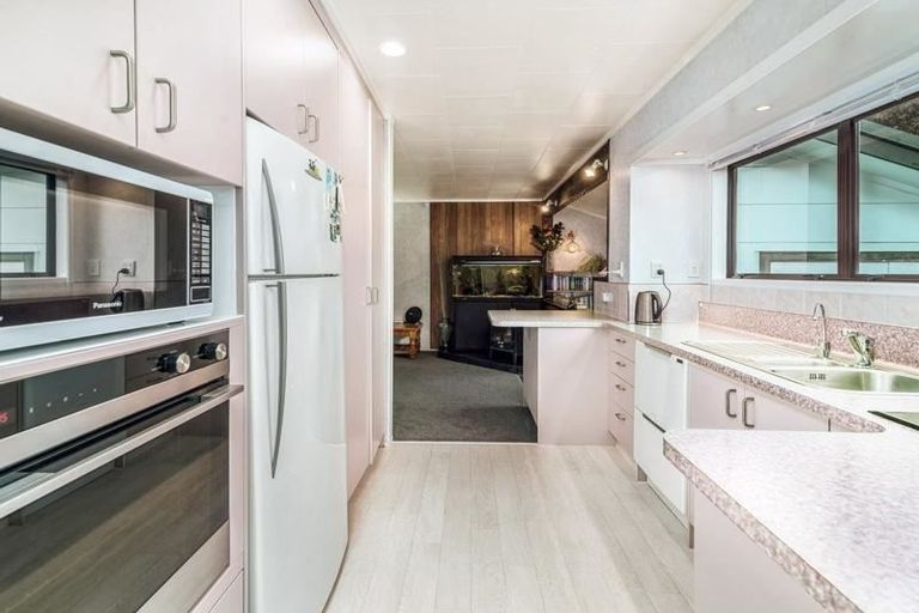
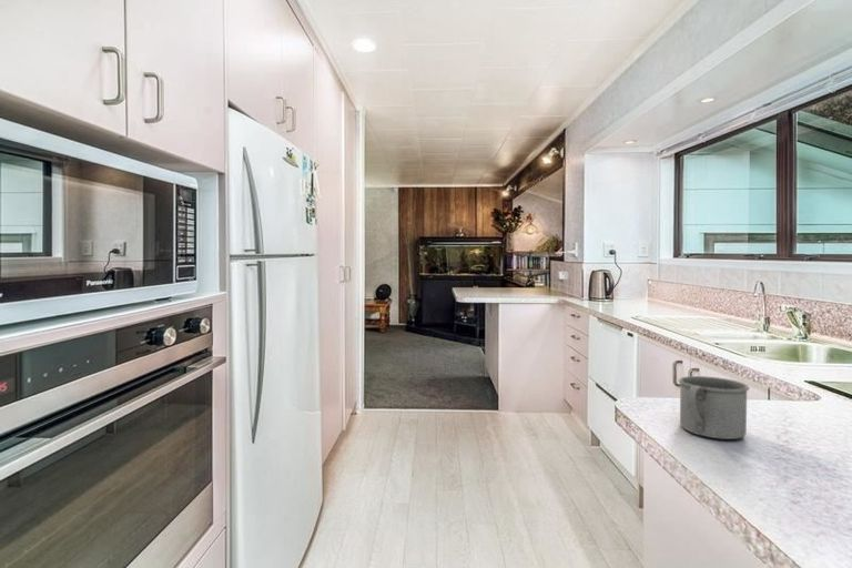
+ mug (710, 406)
